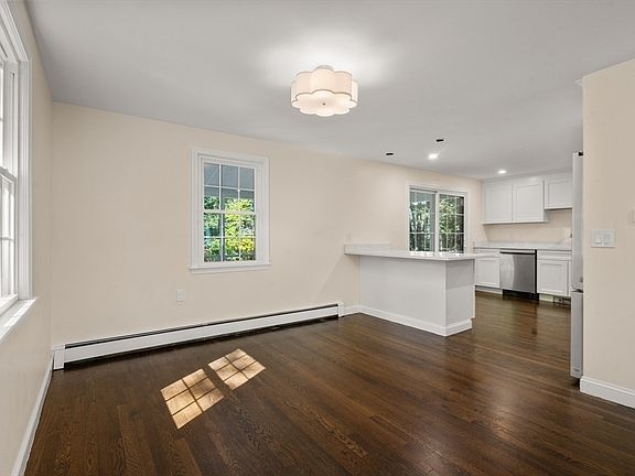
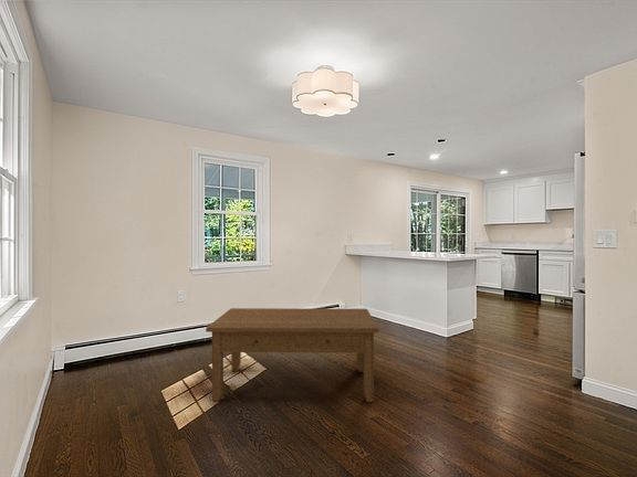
+ coffee table (295, 350)
